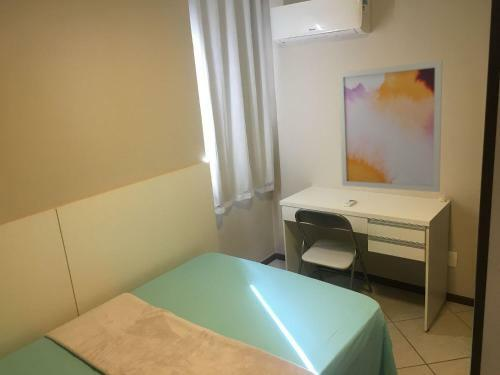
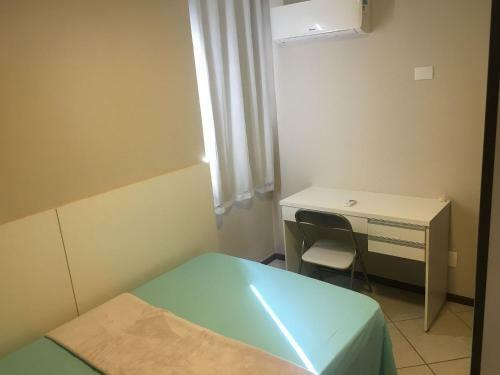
- wall art (387, 129)
